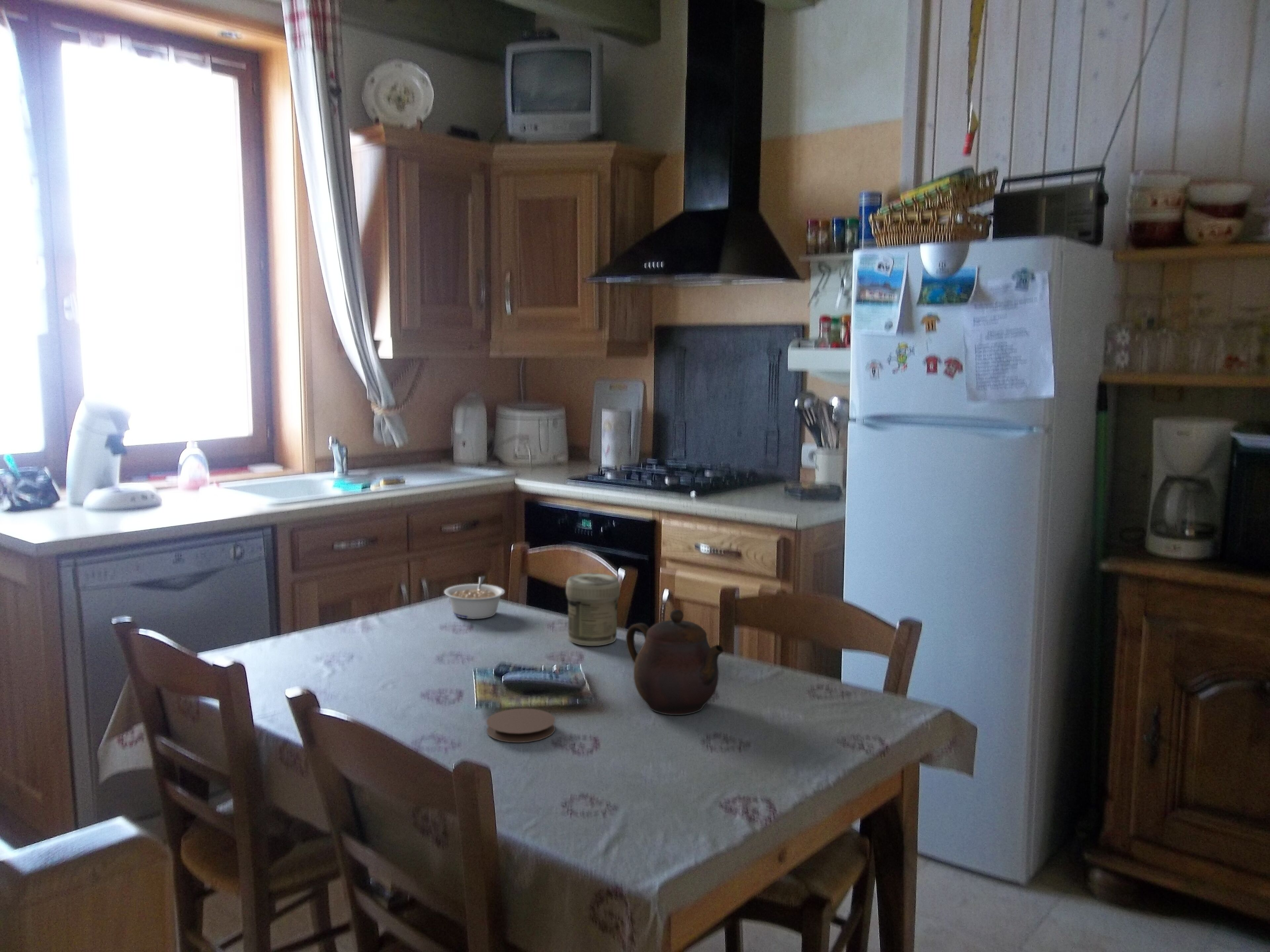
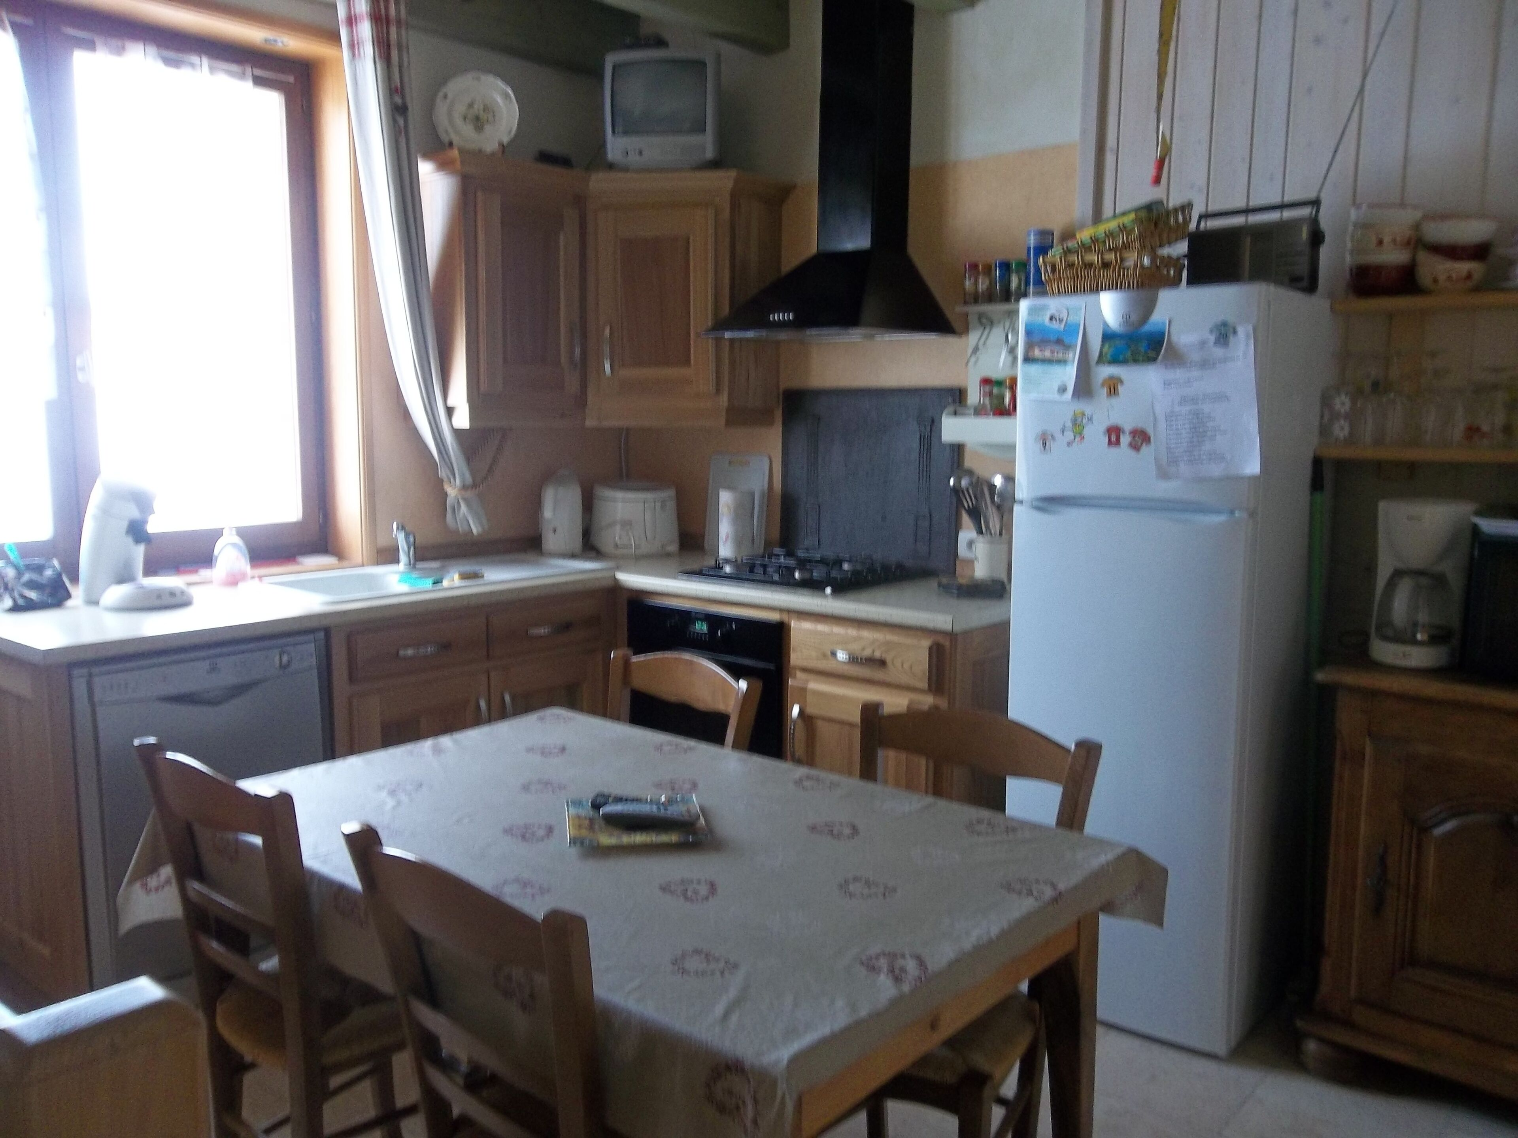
- coaster (521, 725)
- jar (593, 609)
- legume (474, 599)
- teapot (673, 656)
